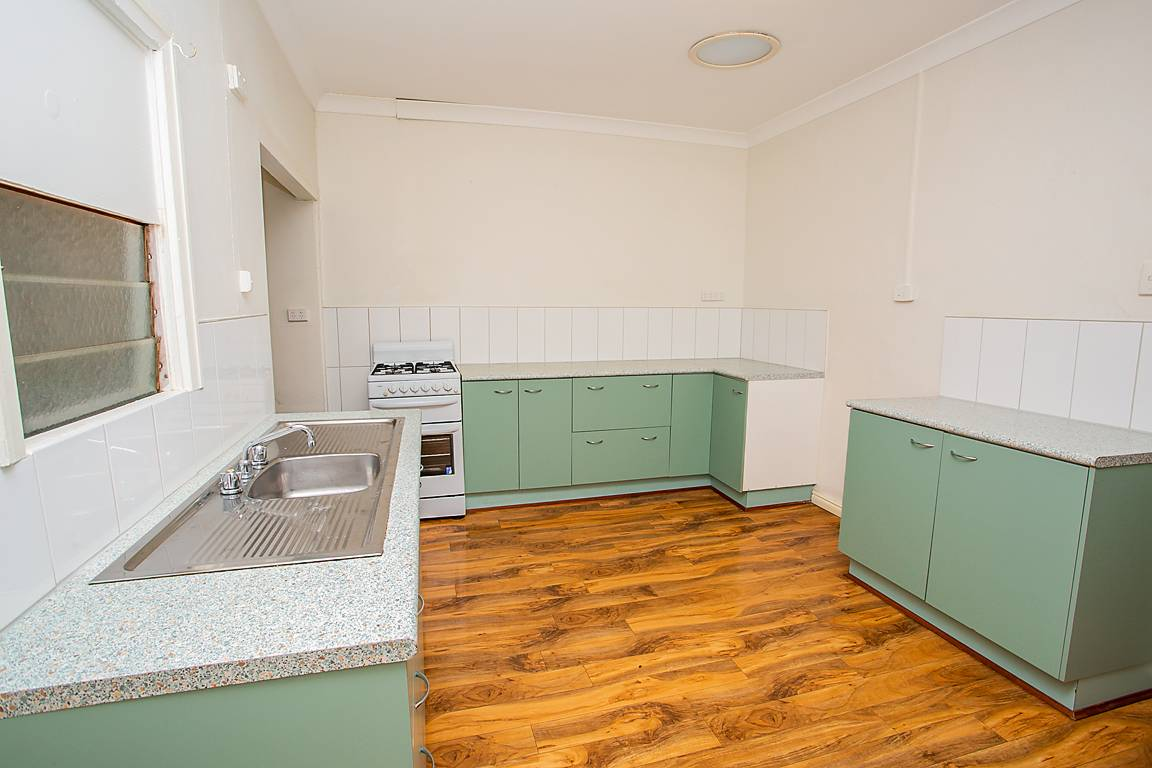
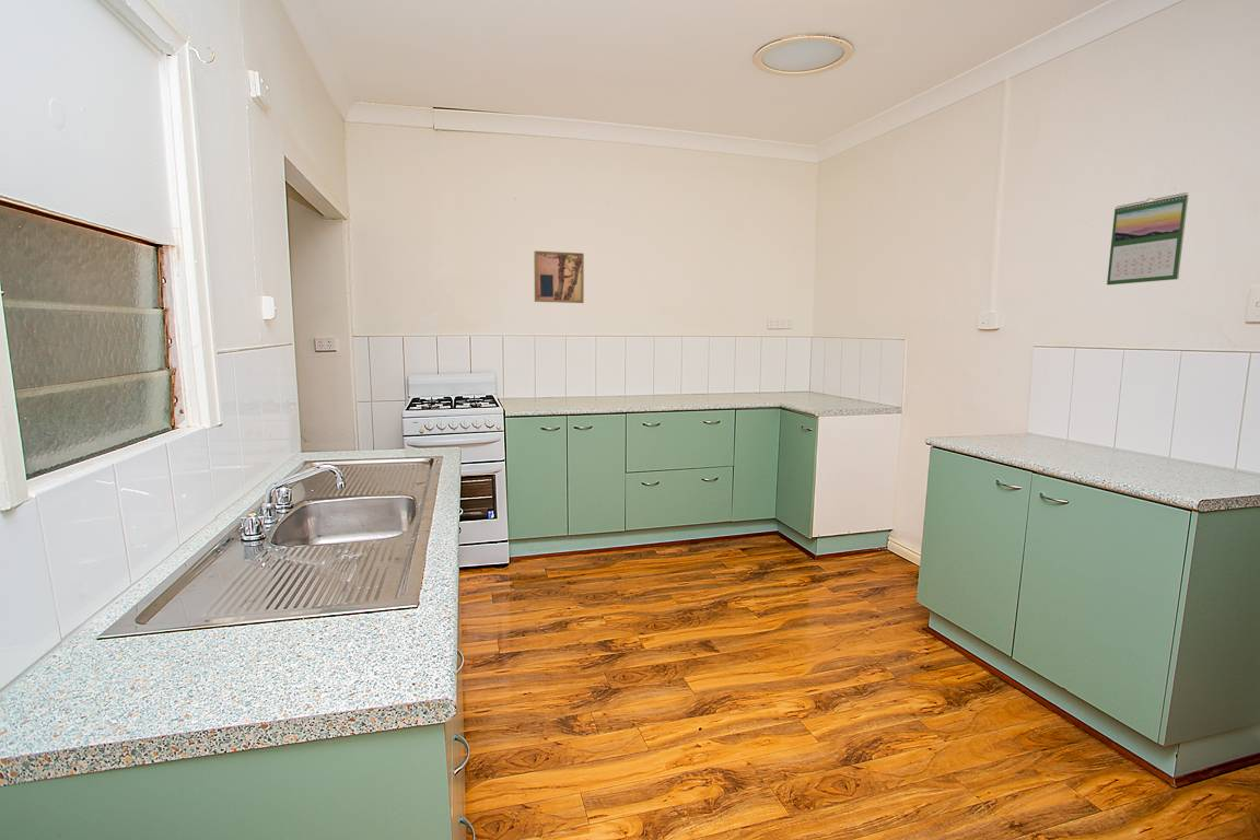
+ wall art (559, 277)
+ calendar (1145, 240)
